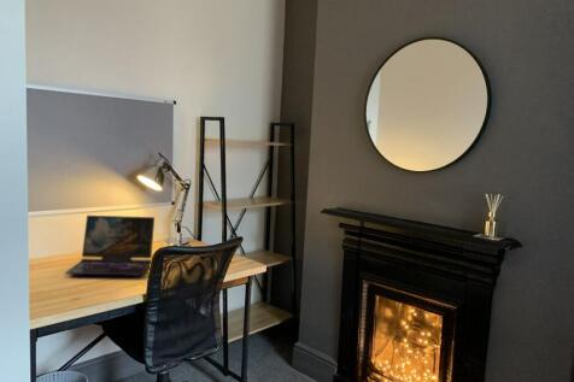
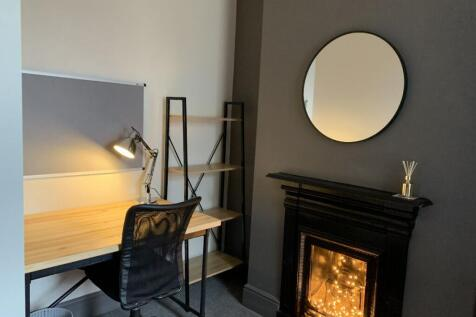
- laptop (112, 243)
